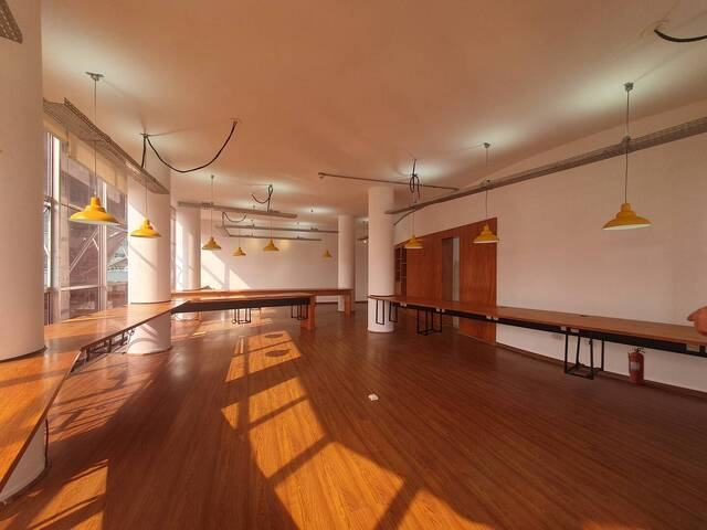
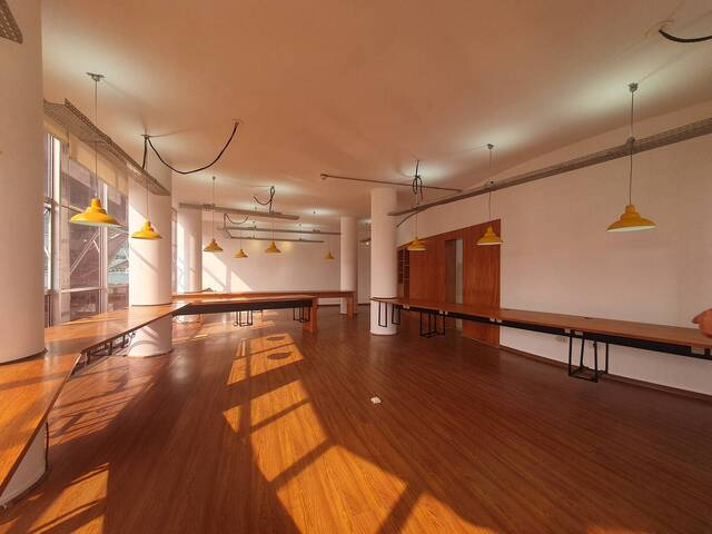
- fire extinguisher (636, 364)
